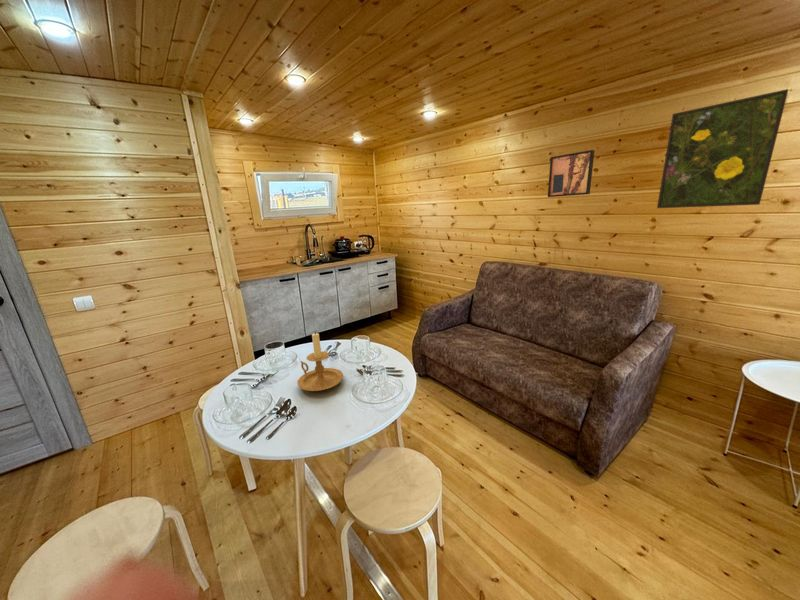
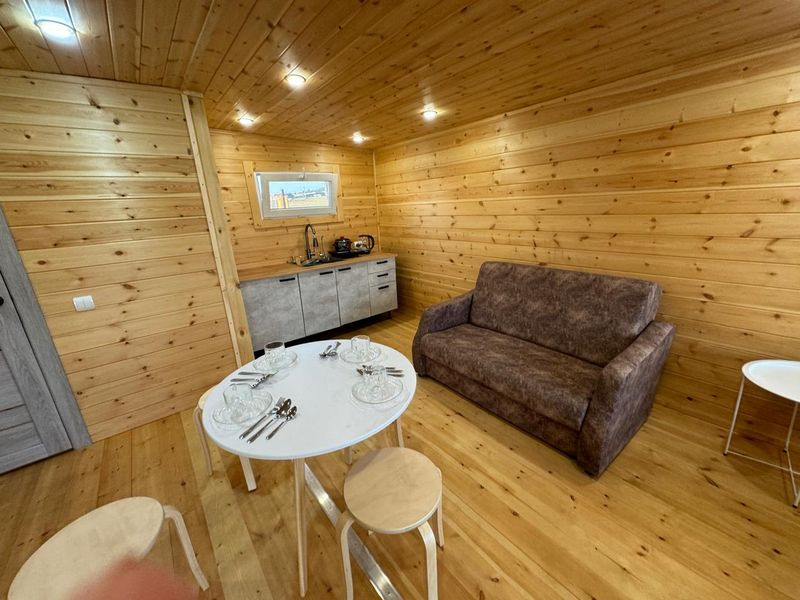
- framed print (713, 156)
- candle holder (318, 358)
- wall art (569, 175)
